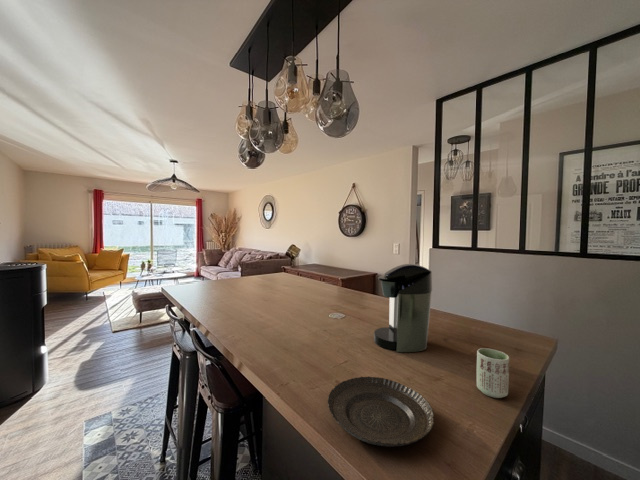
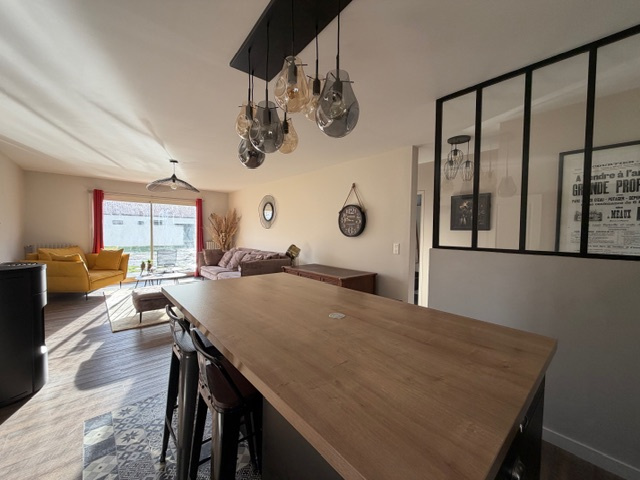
- coffee maker (402, 299)
- cup (492, 372)
- tart tin (378, 409)
